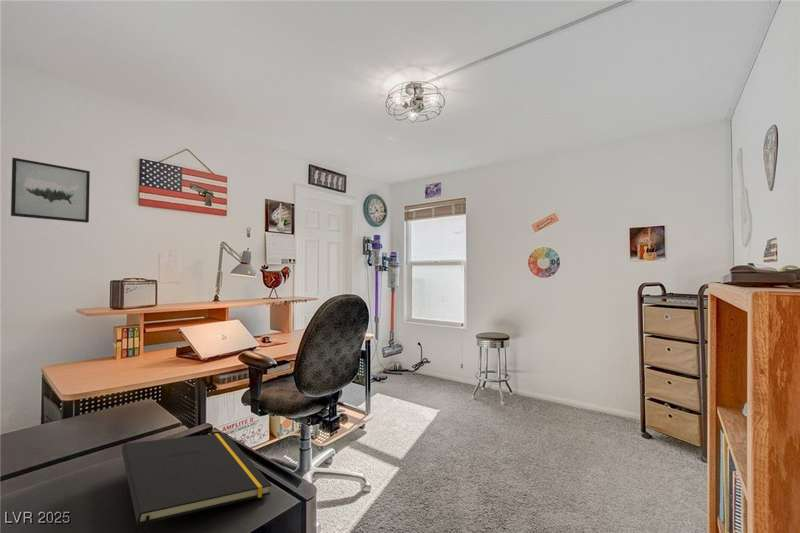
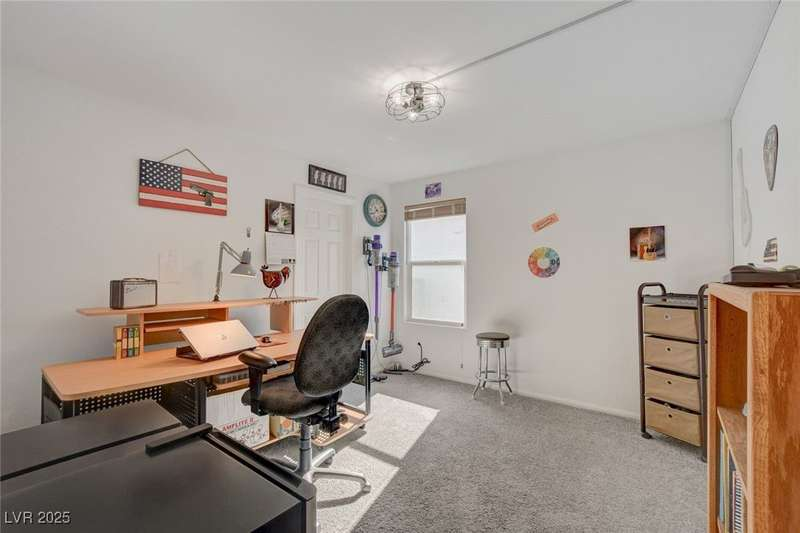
- notepad (192, 467)
- wall art (52, 192)
